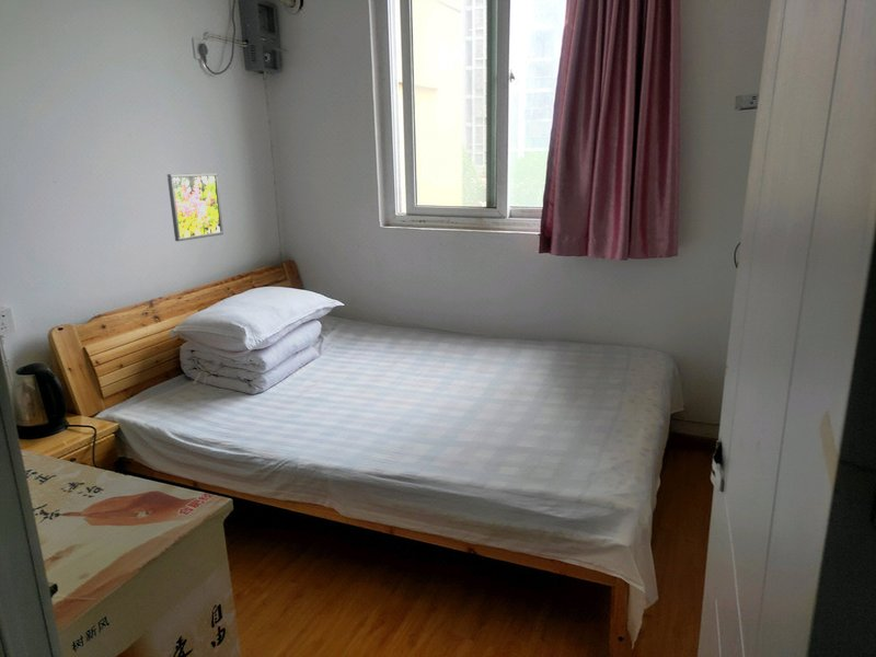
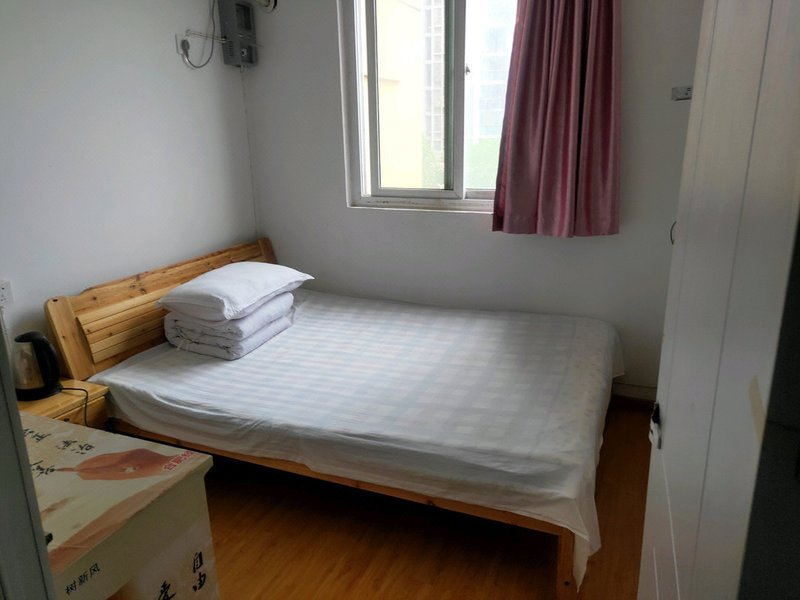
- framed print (196, 206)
